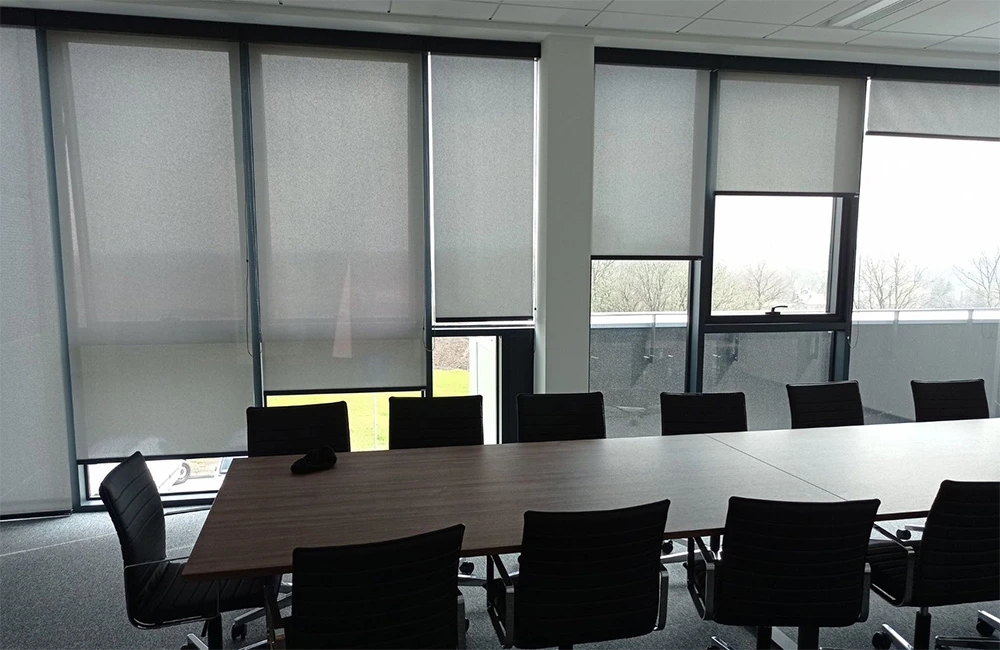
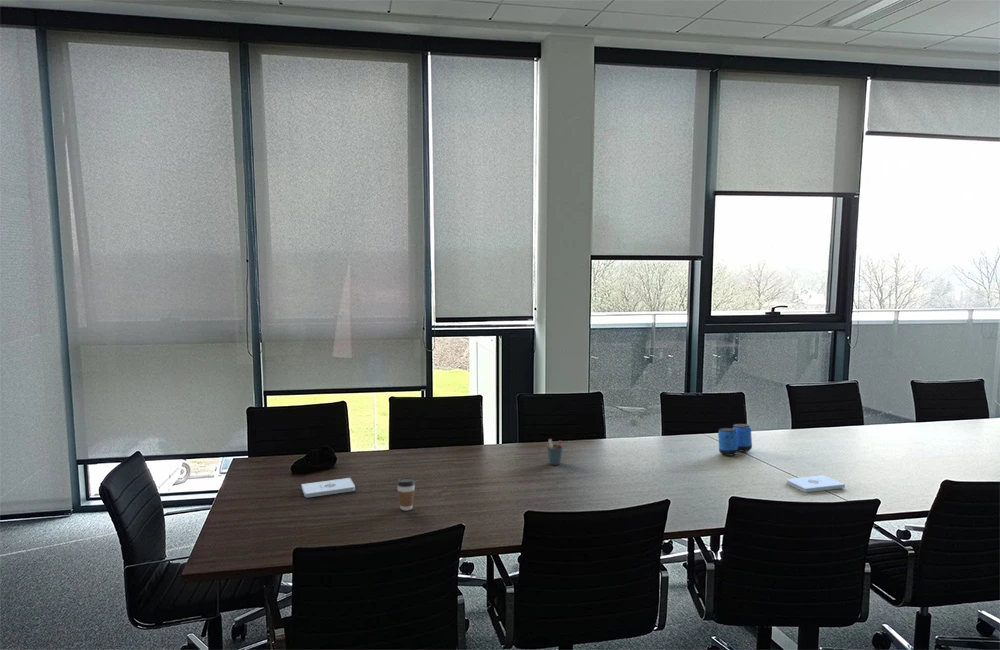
+ barrel (735, 438)
+ pen holder (554, 450)
+ notepad (814, 483)
+ notepad (328, 487)
+ coffee cup (406, 494)
